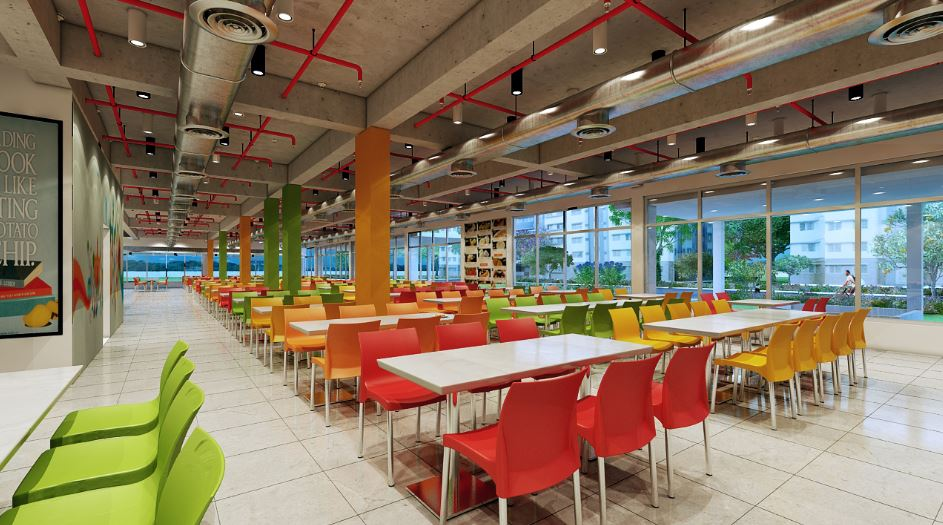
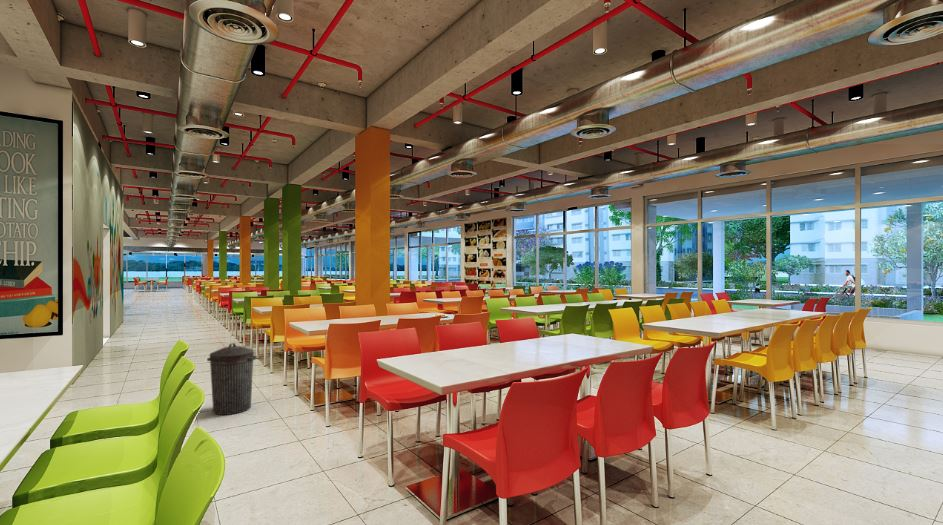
+ trash can (232, 376)
